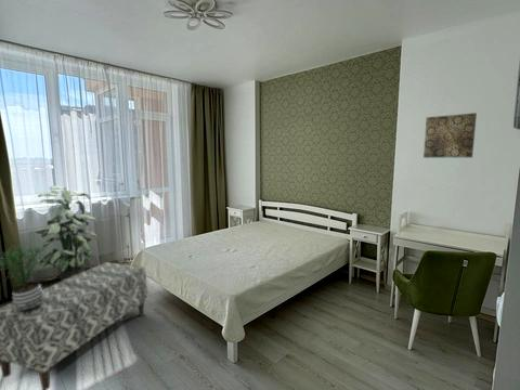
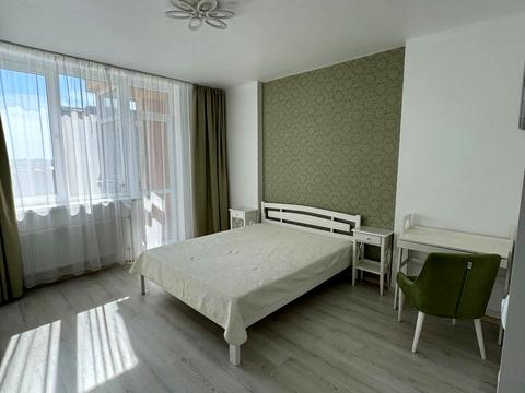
- indoor plant (66, 237)
- bench (82, 313)
- potted plant (28, 276)
- wall art (448, 136)
